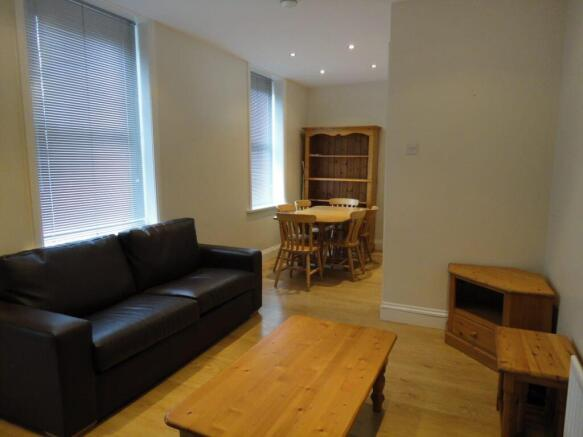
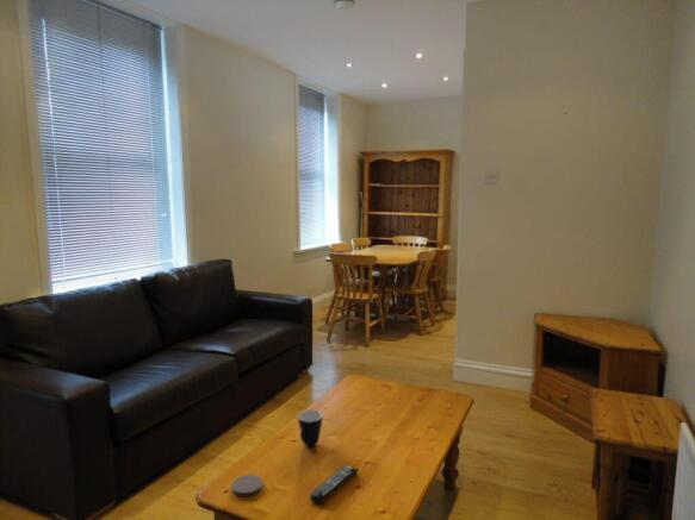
+ mug (309, 431)
+ remote control (335, 482)
+ coaster (247, 484)
